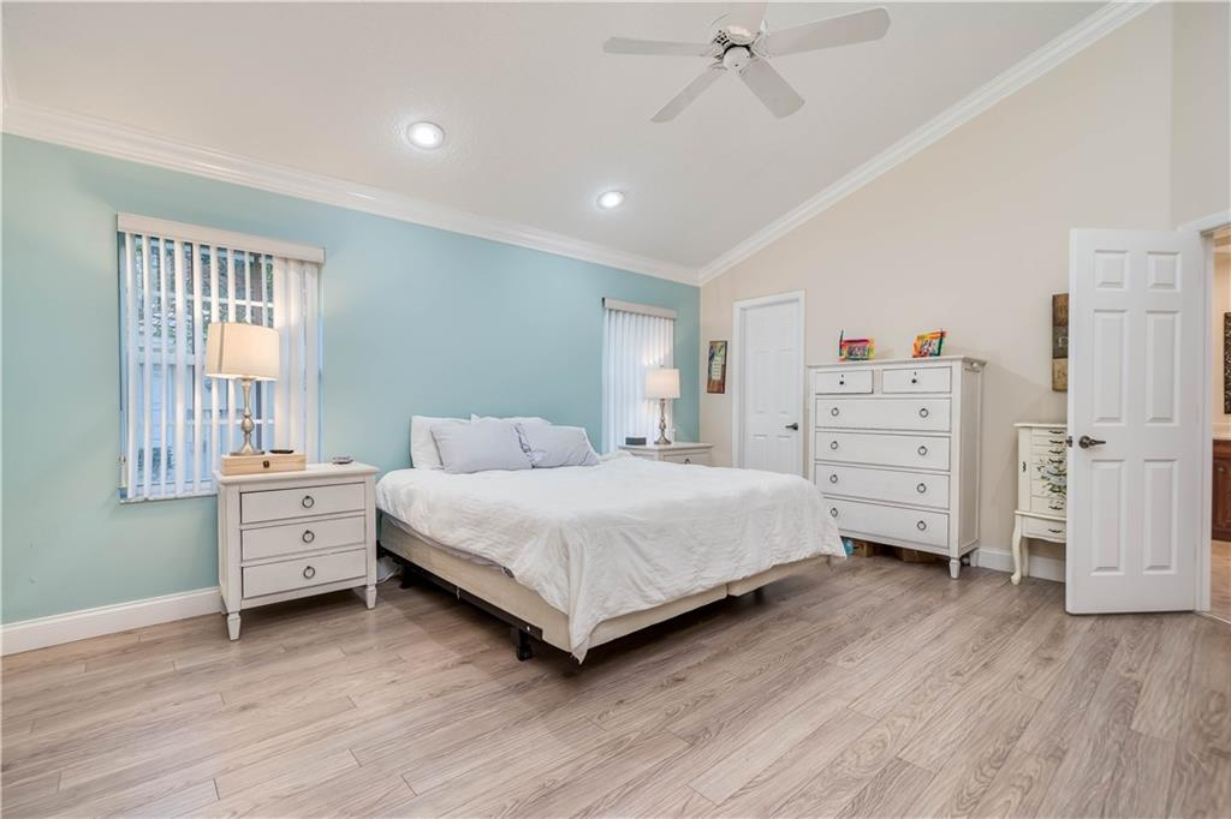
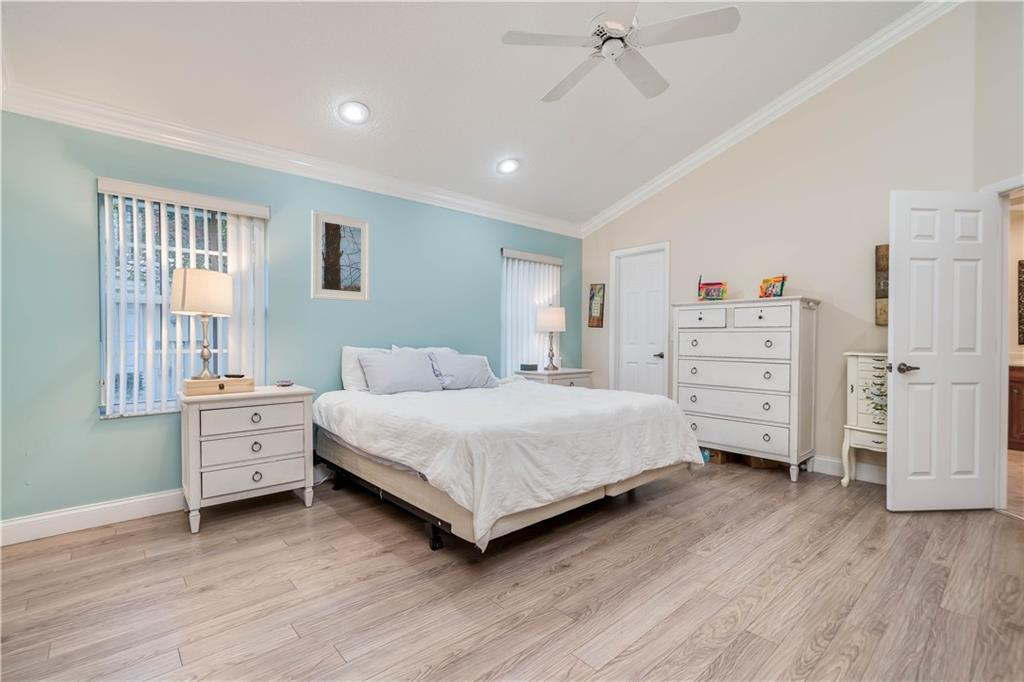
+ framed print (341, 257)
